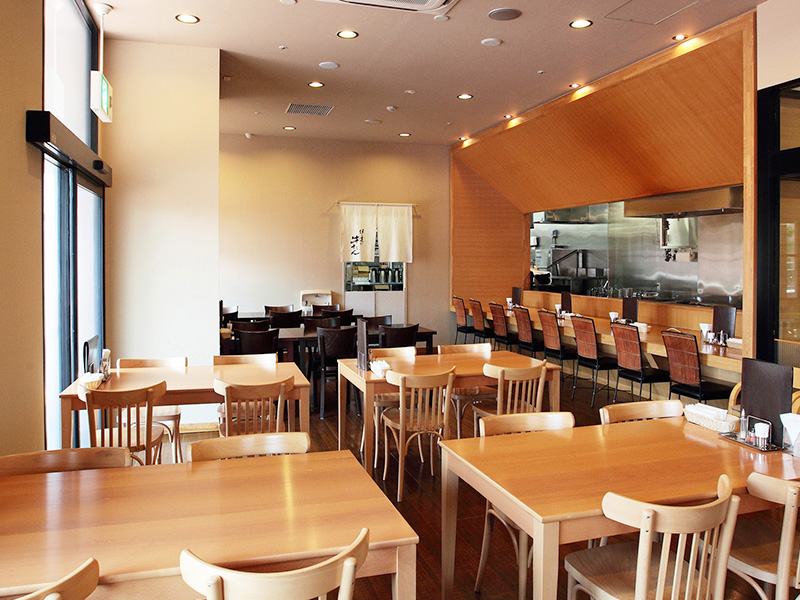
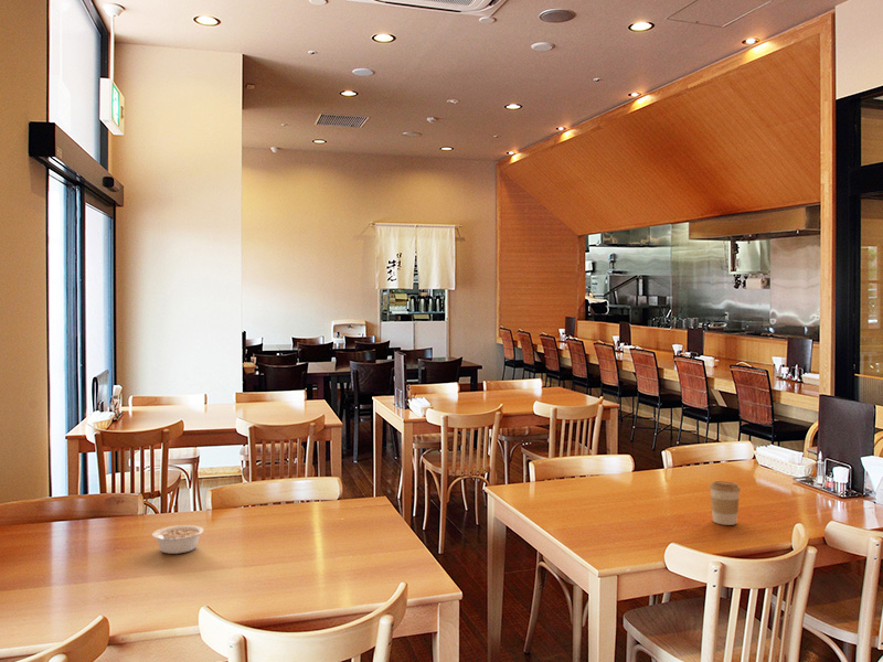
+ legume (180, 538)
+ coffee cup (724, 501)
